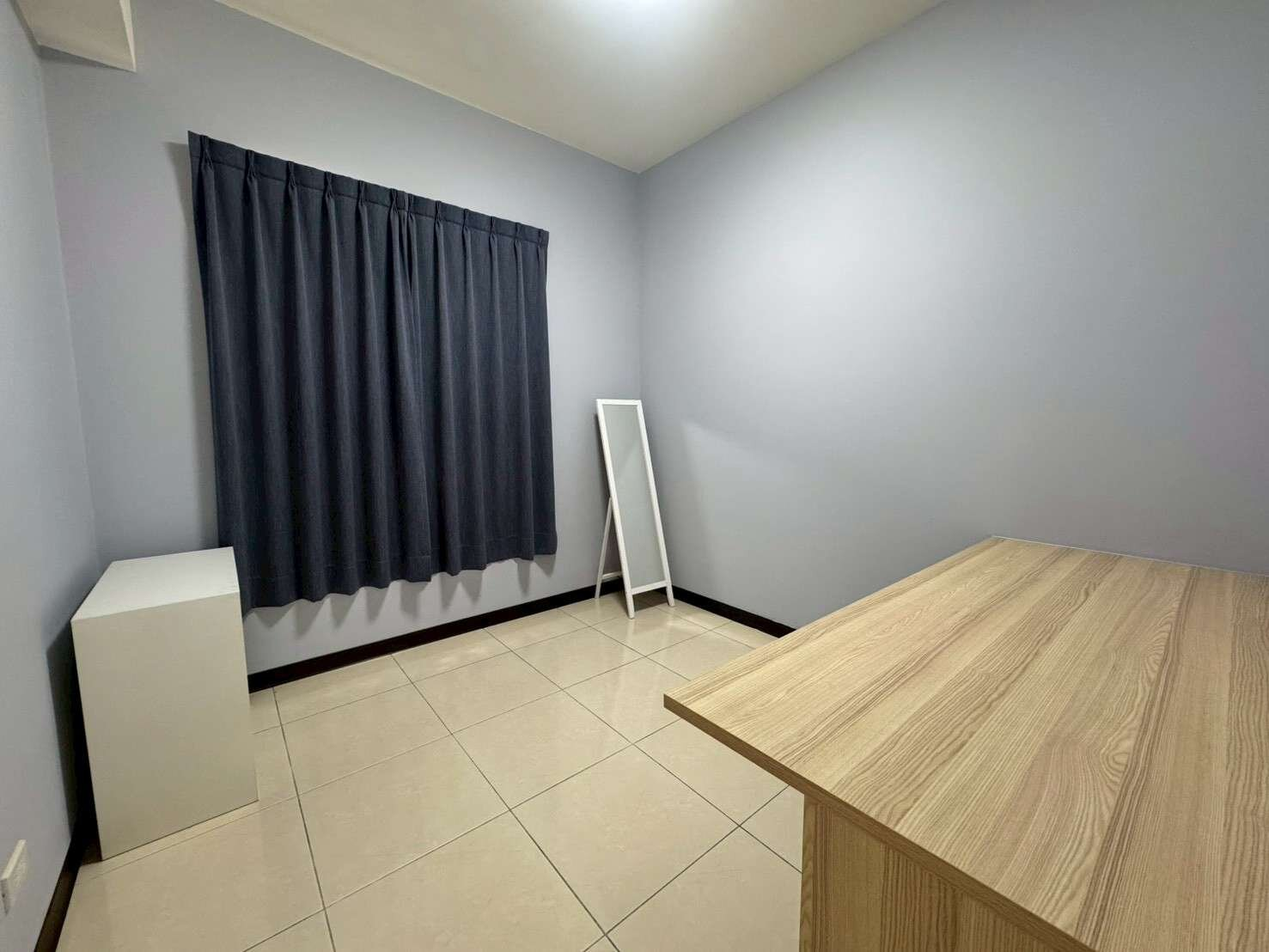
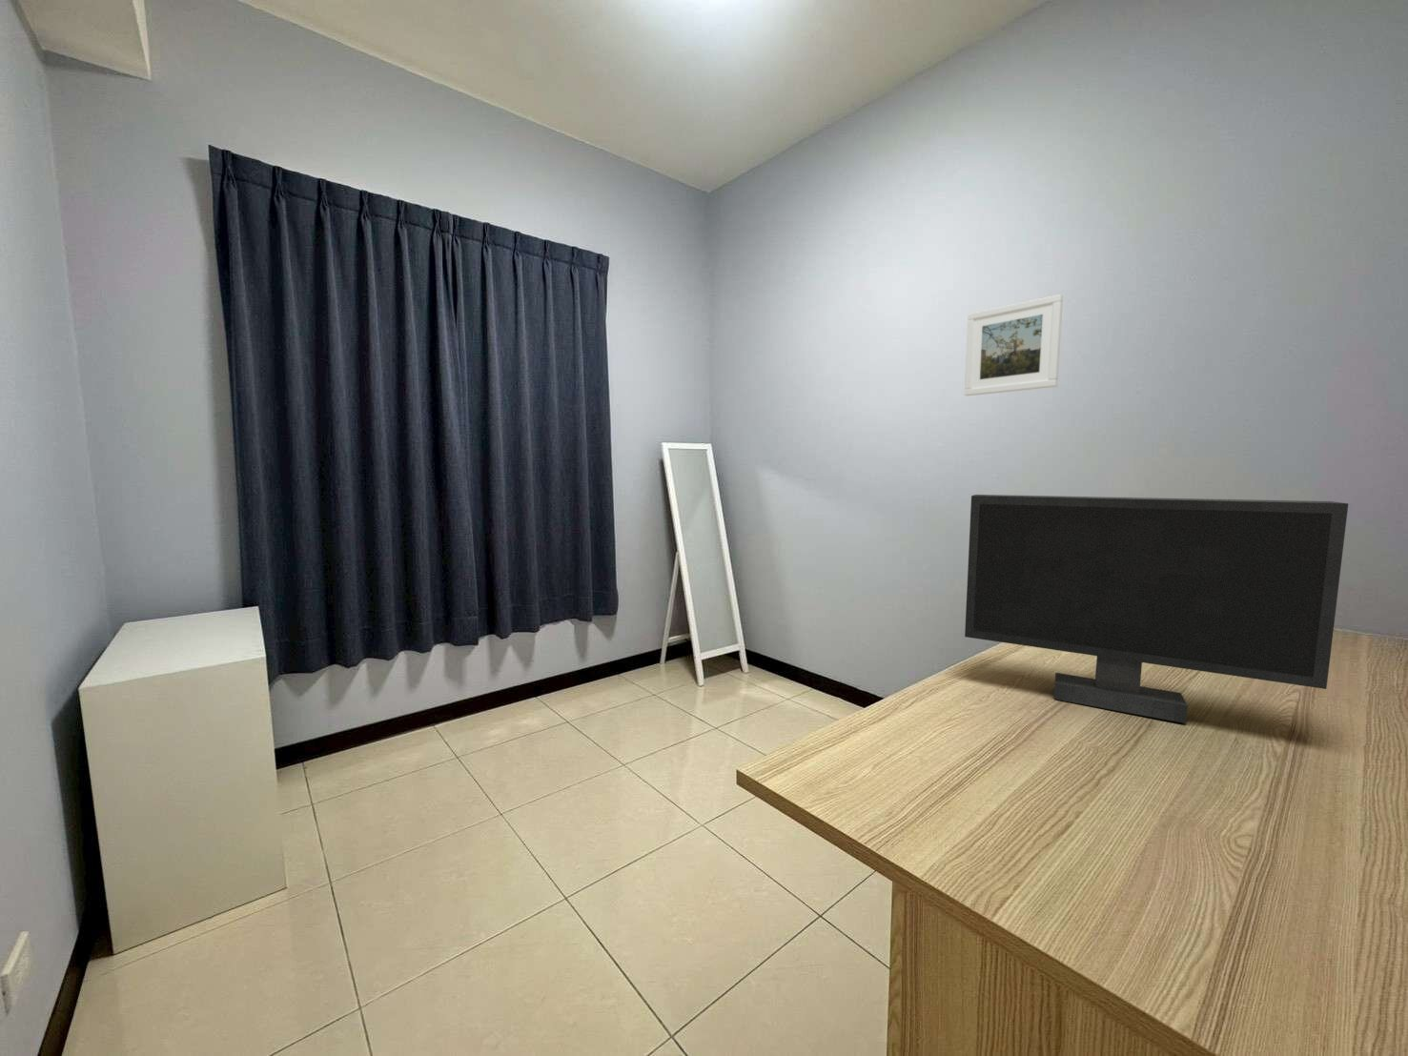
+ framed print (1011, 348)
+ monitor (1122, 602)
